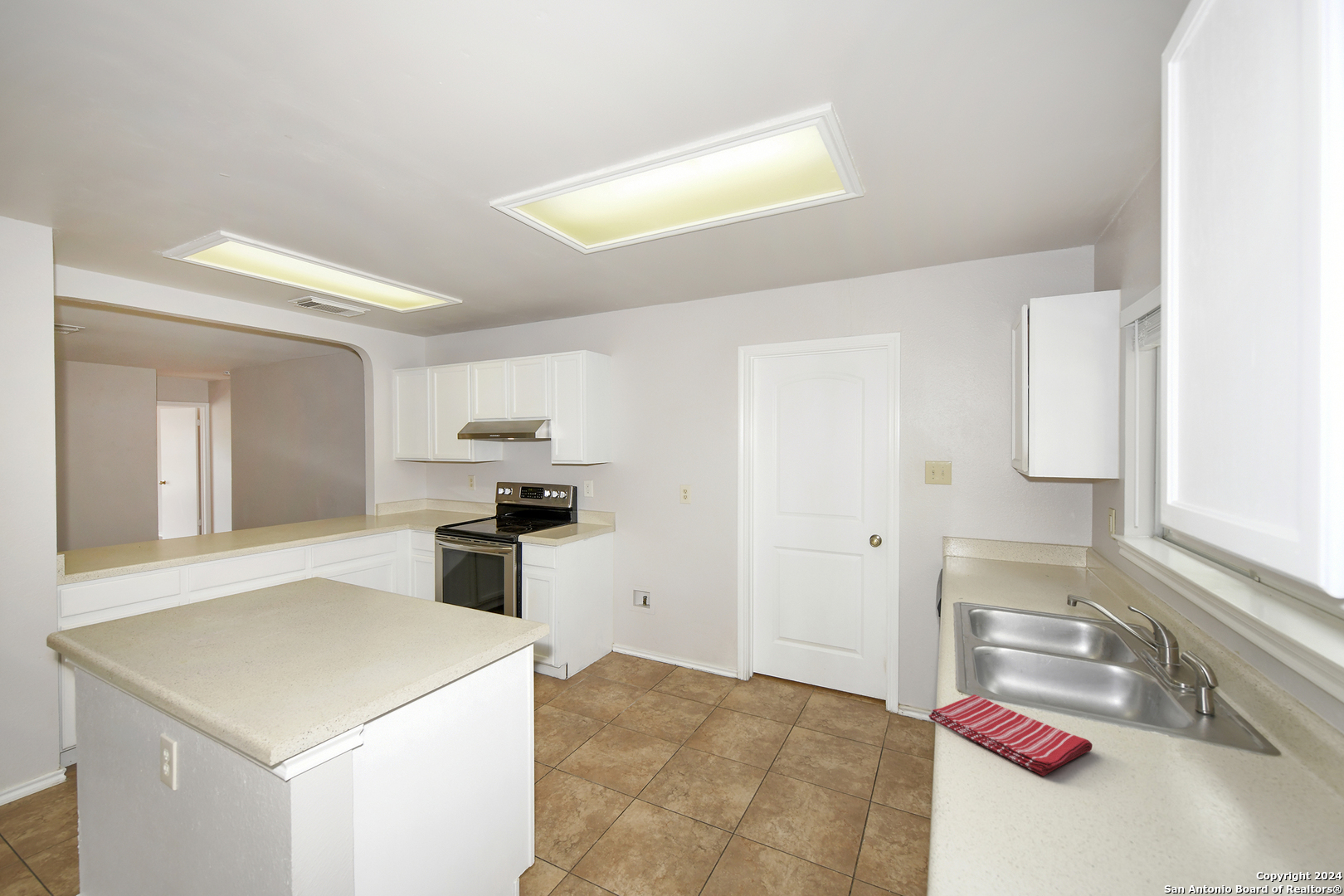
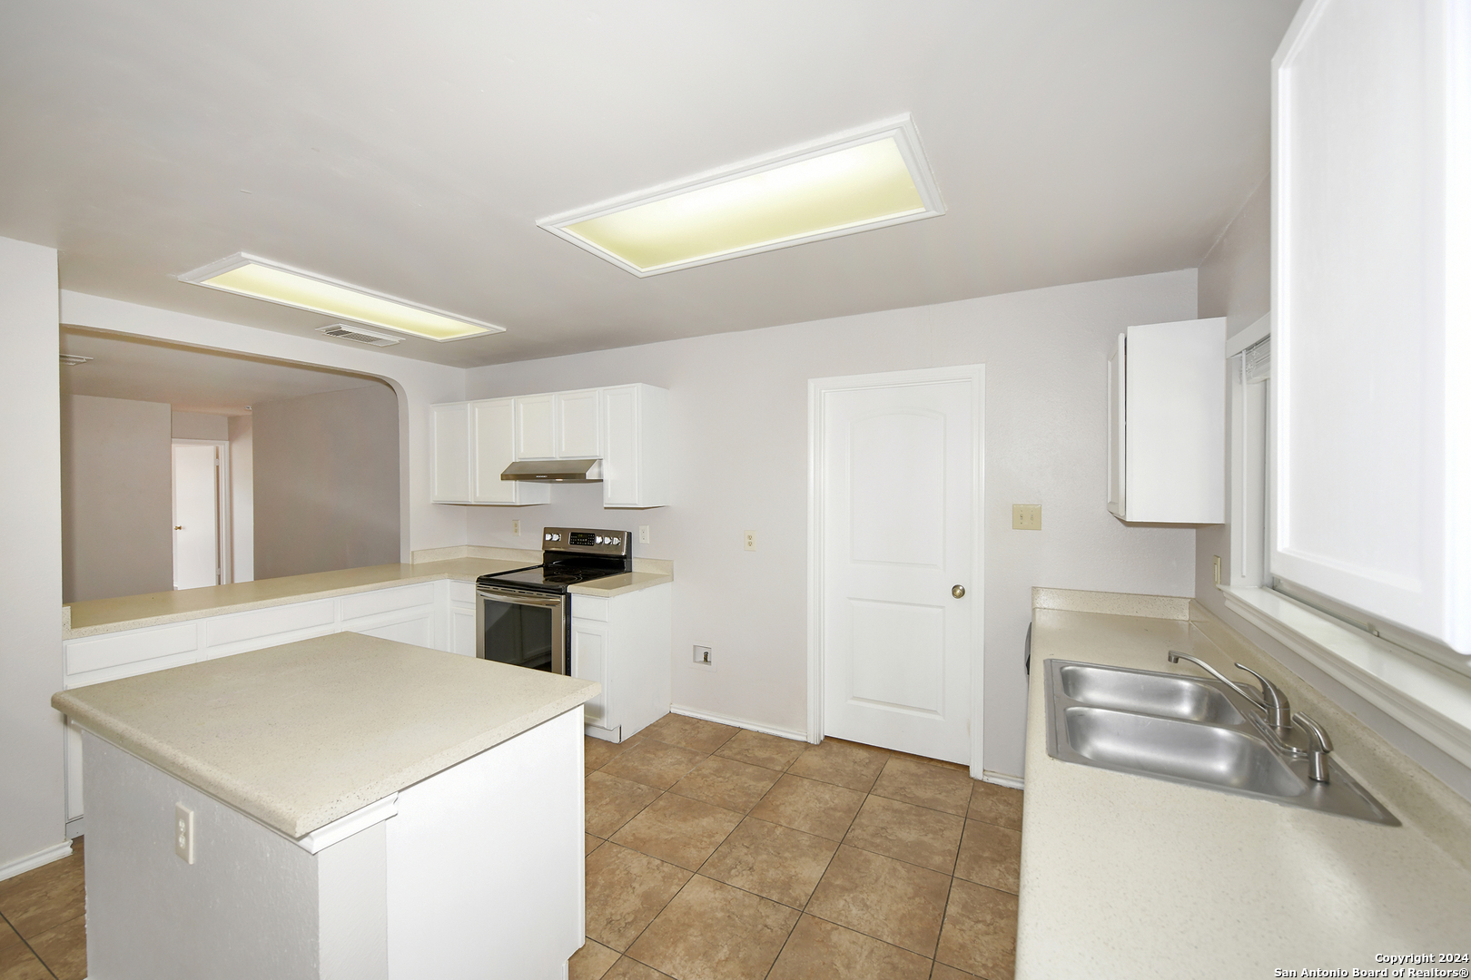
- dish towel (1006, 728)
